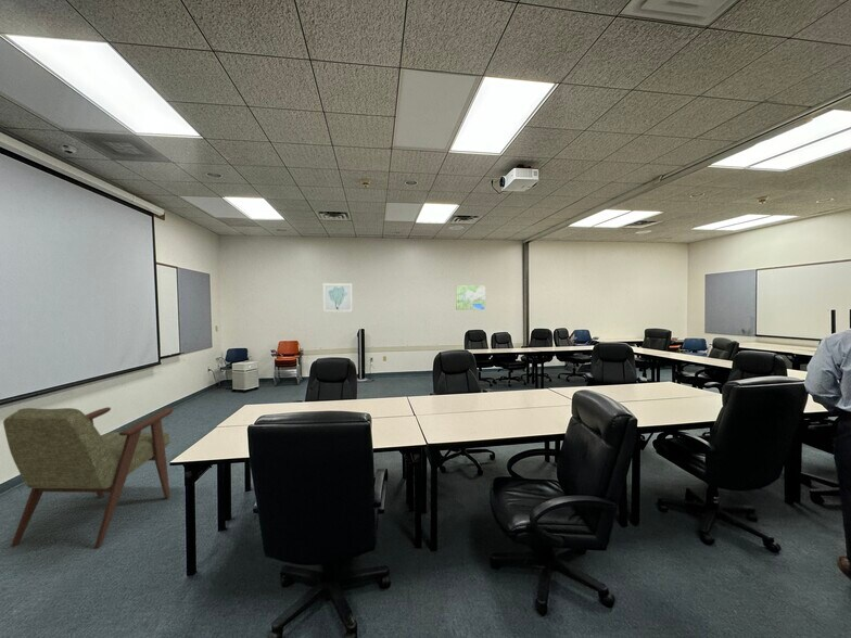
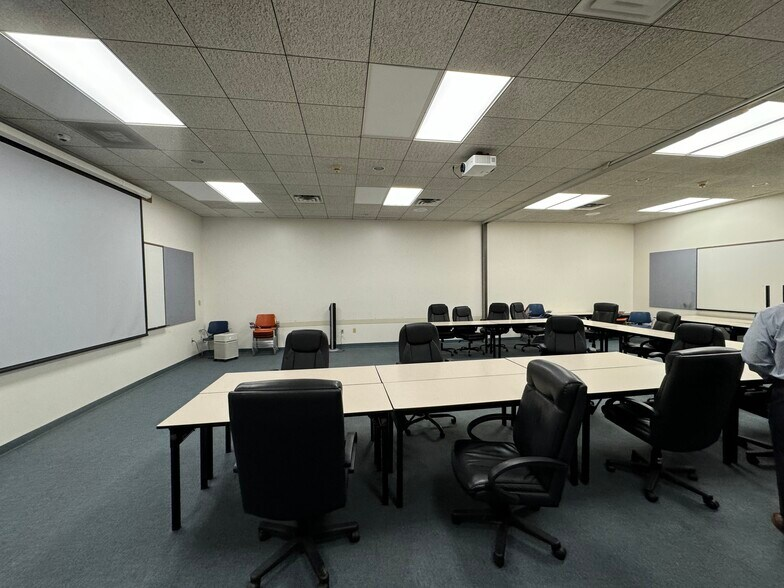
- armchair (98, 457)
- road map (471, 297)
- wall art (338, 297)
